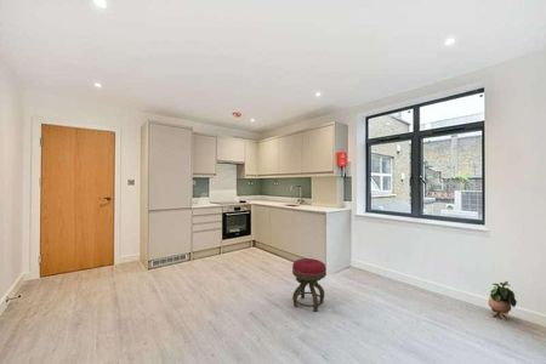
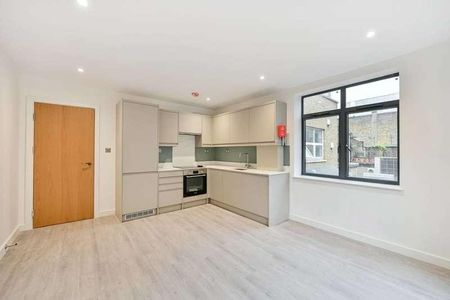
- potted plant (501, 298)
- stool (308, 283)
